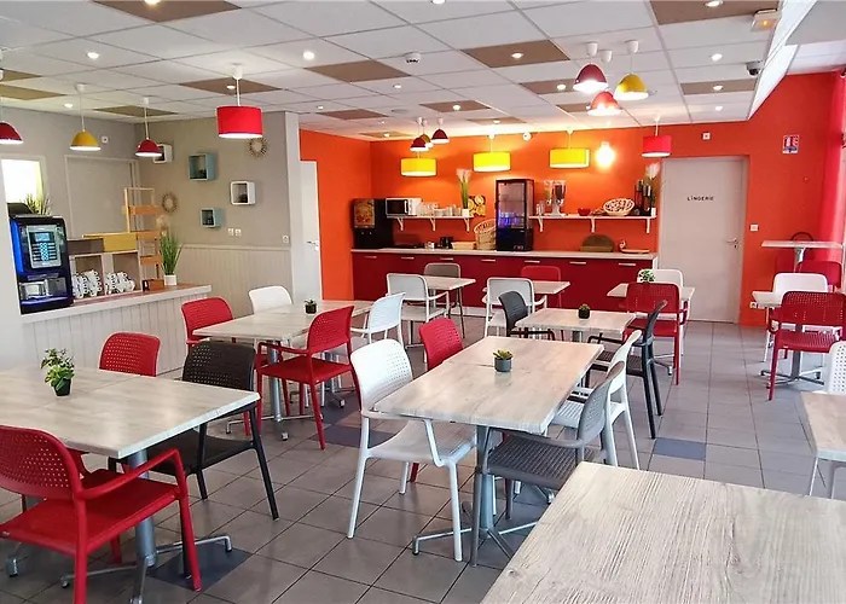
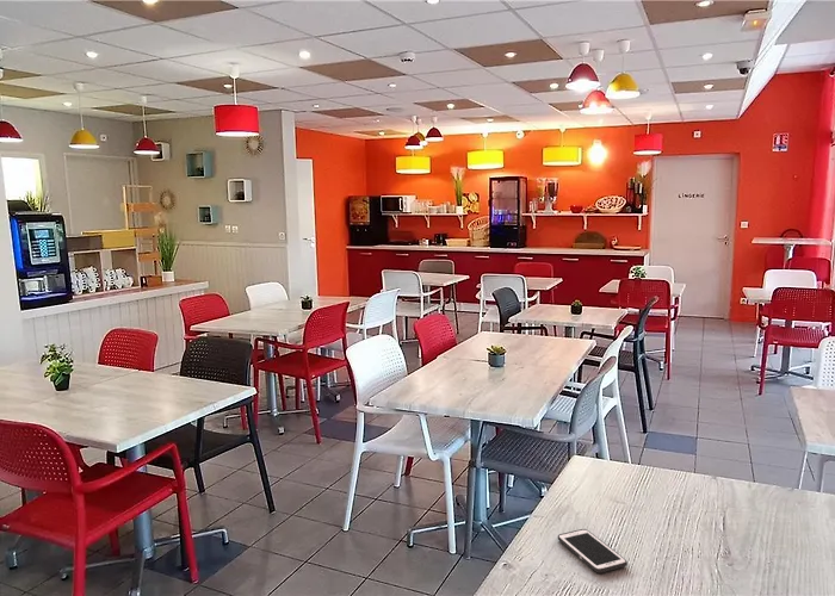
+ cell phone (590, 550)
